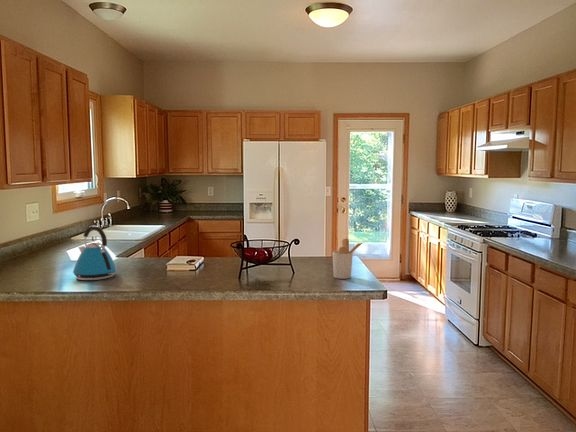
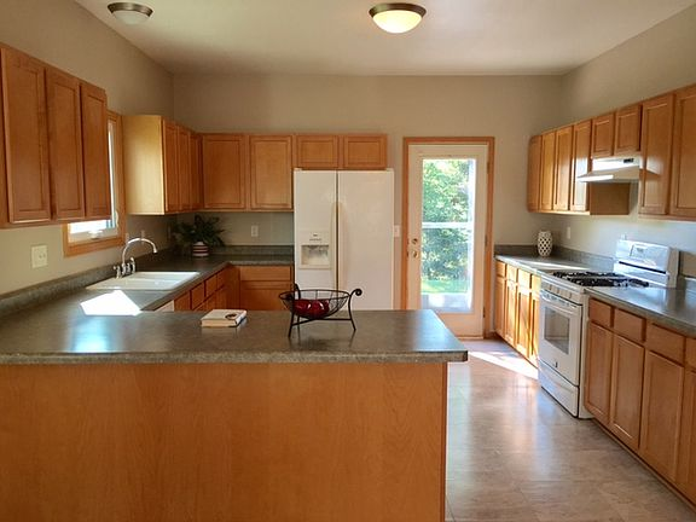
- utensil holder (347, 258)
- kettle (95, 251)
